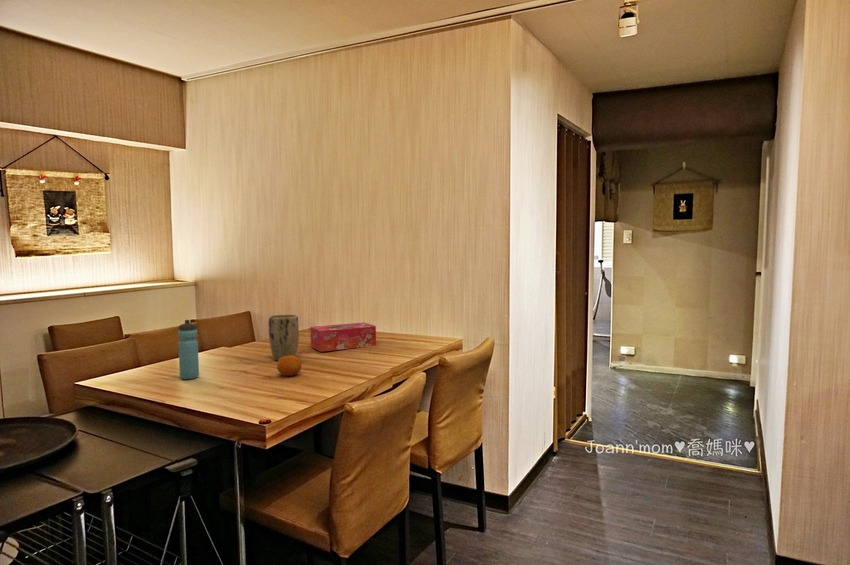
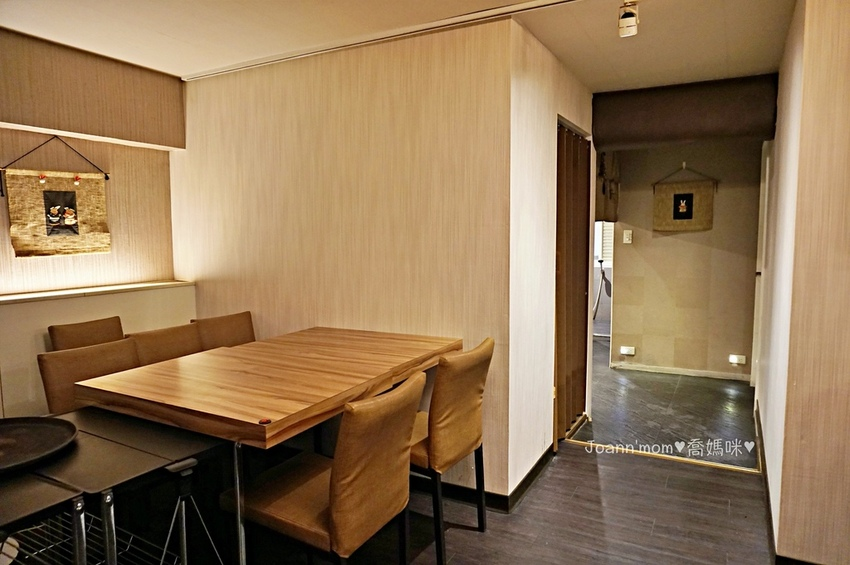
- water bottle (188, 348)
- fruit (289, 365)
- tissue box (343, 336)
- plant pot (283, 337)
